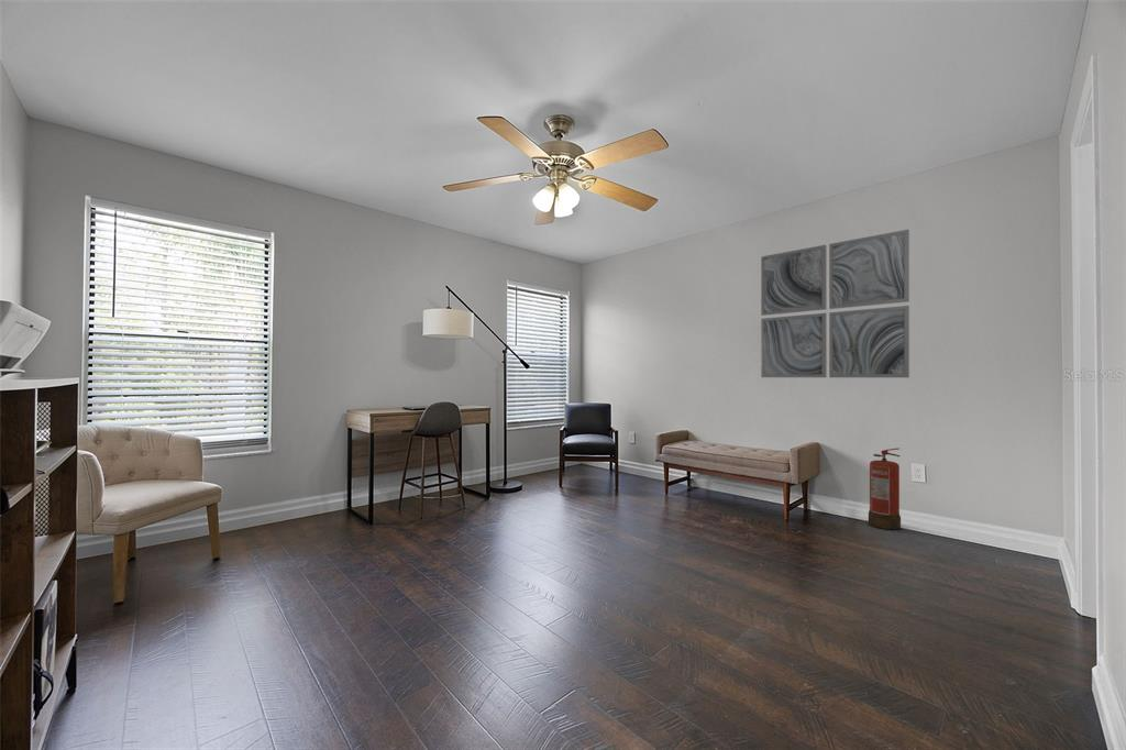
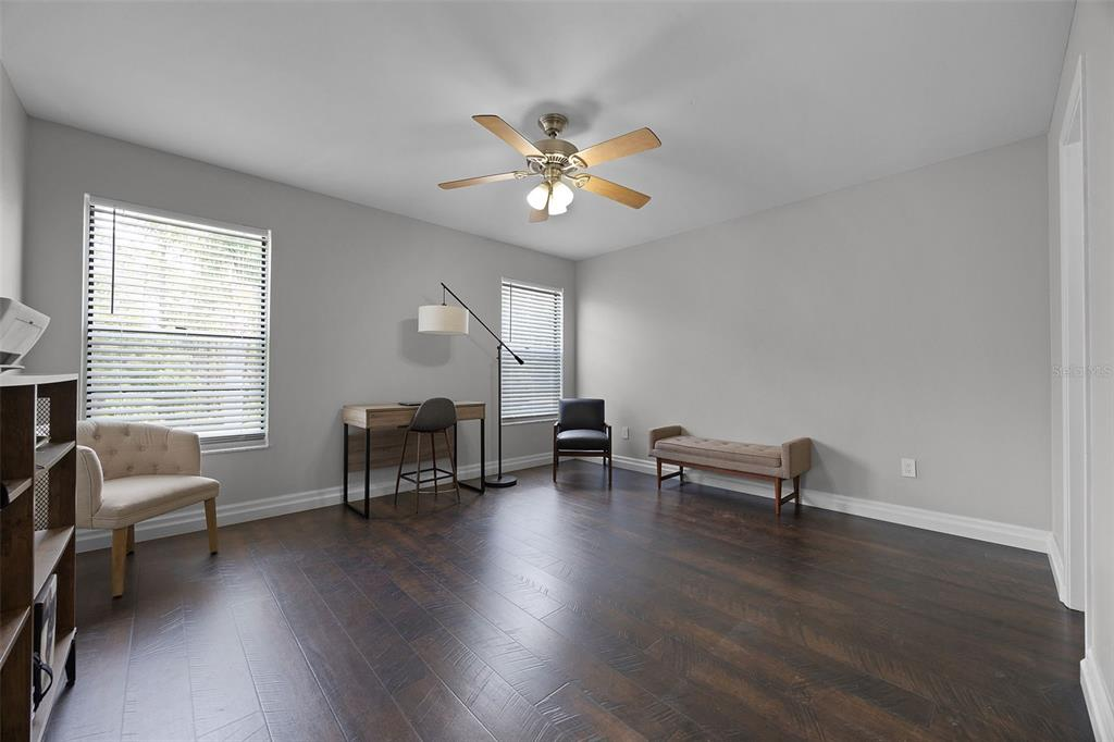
- fire extinguisher (884, 486)
- wall art (829, 312)
